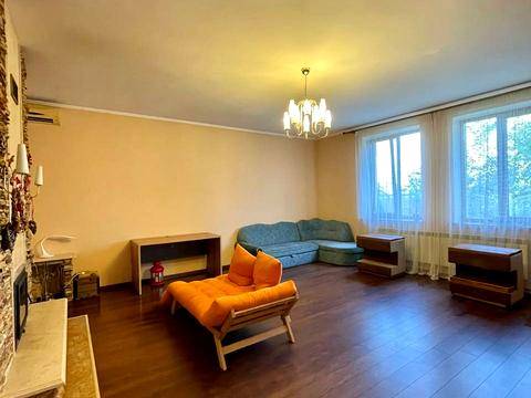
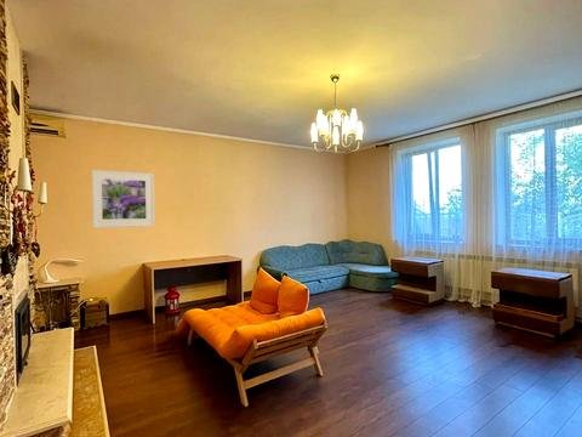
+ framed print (124, 199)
